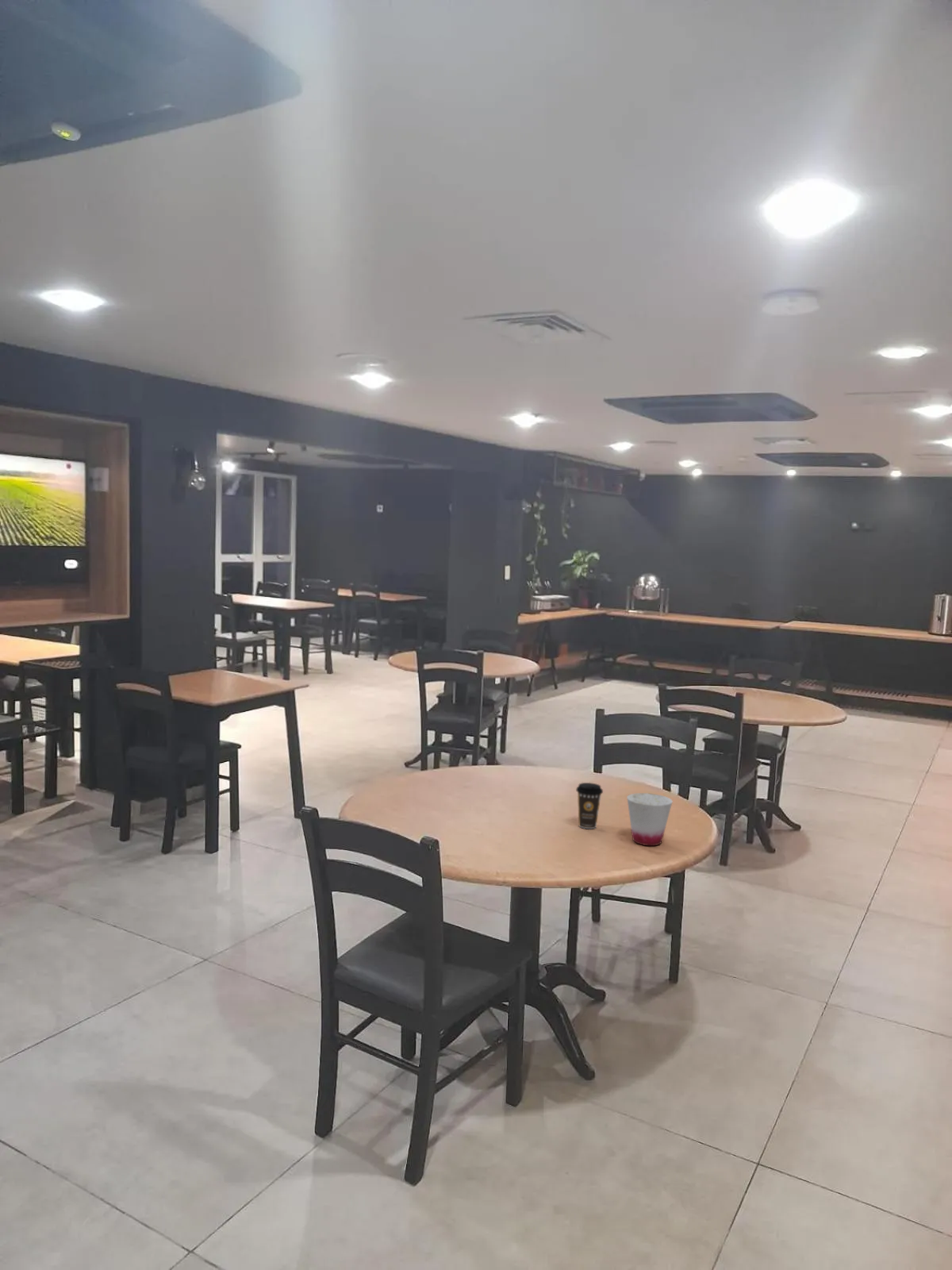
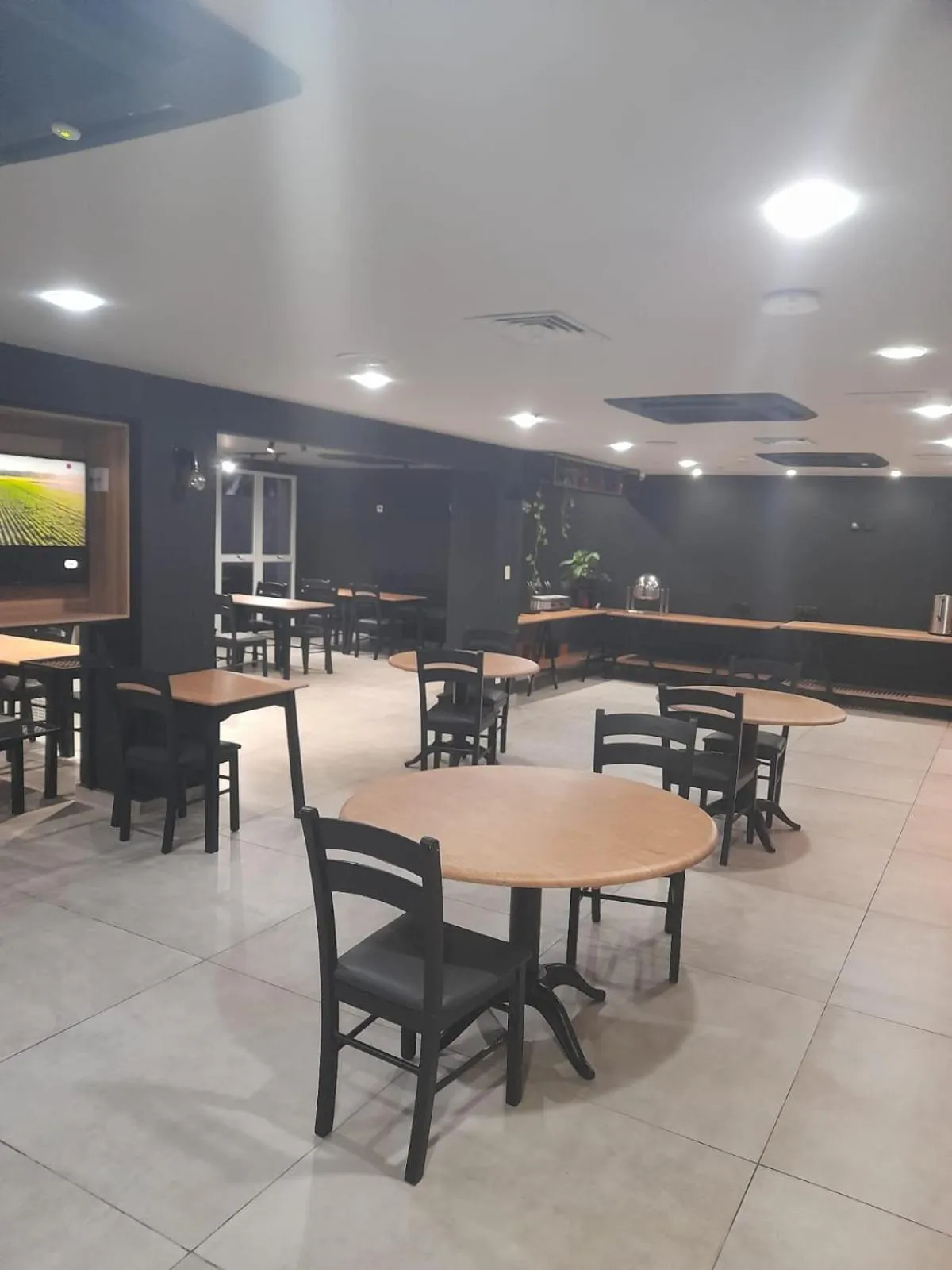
- cup (648, 820)
- coffee cup (588, 806)
